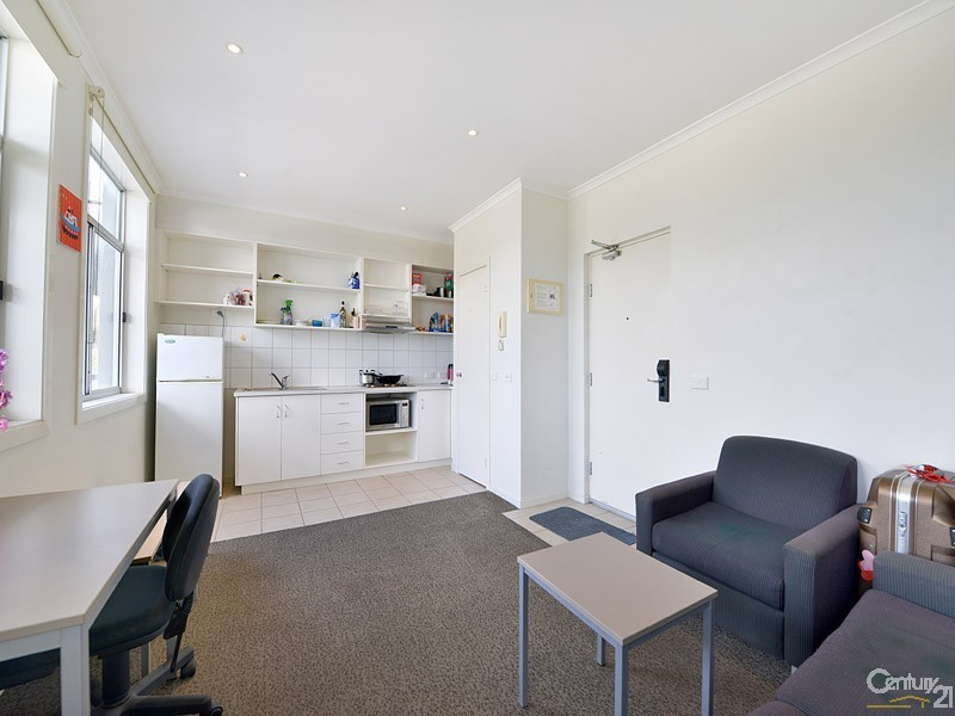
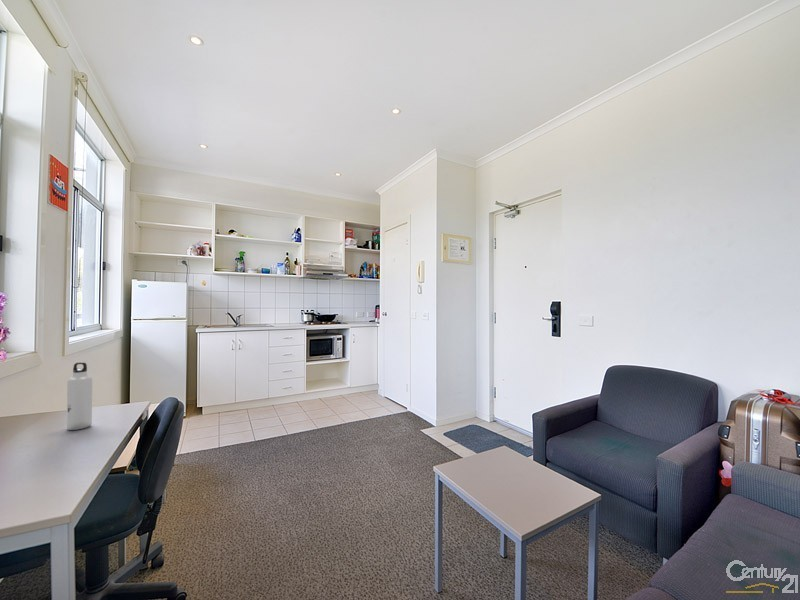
+ water bottle (79, 394)
